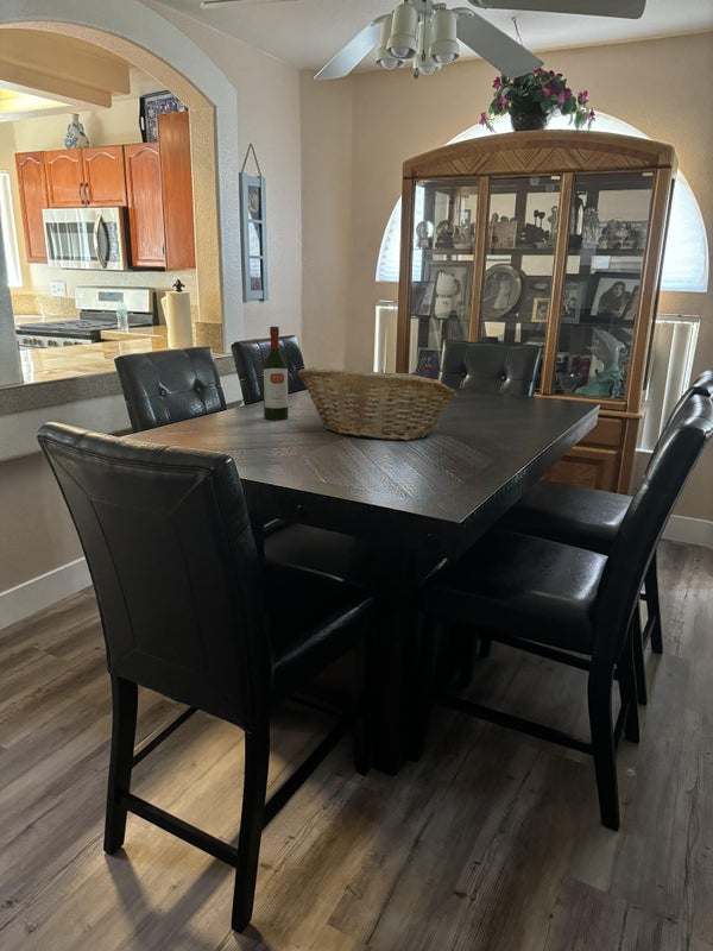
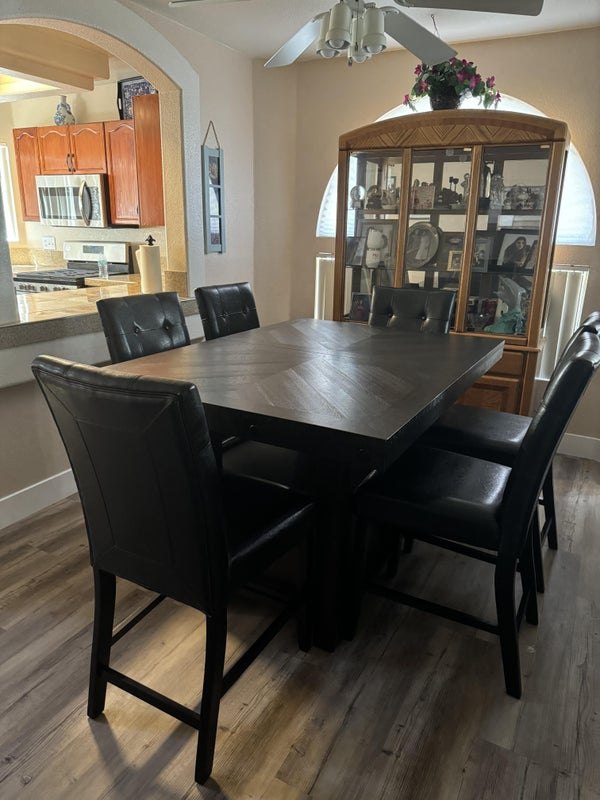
- wine bottle (275, 372)
- fruit basket (376, 397)
